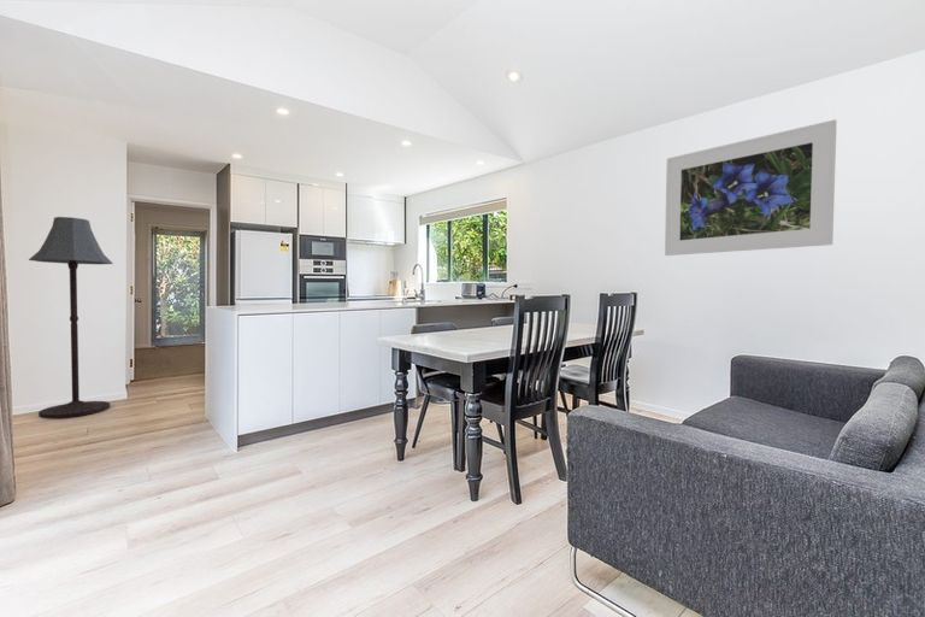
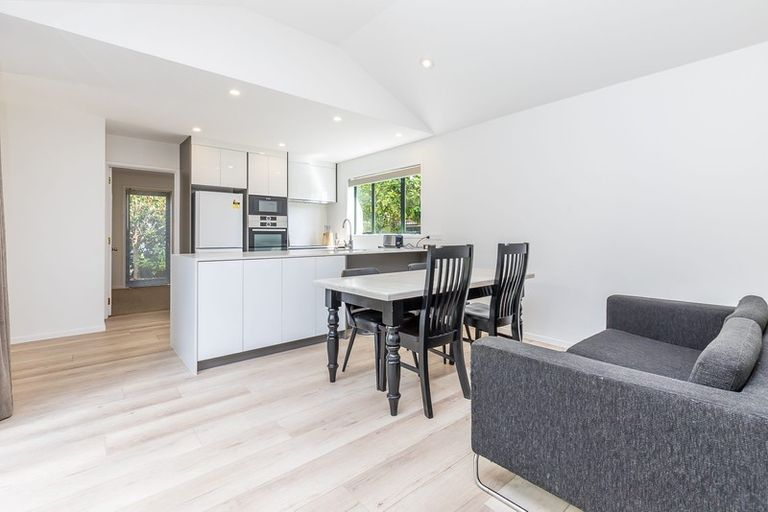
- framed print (740, 196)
- floor lamp (73, 316)
